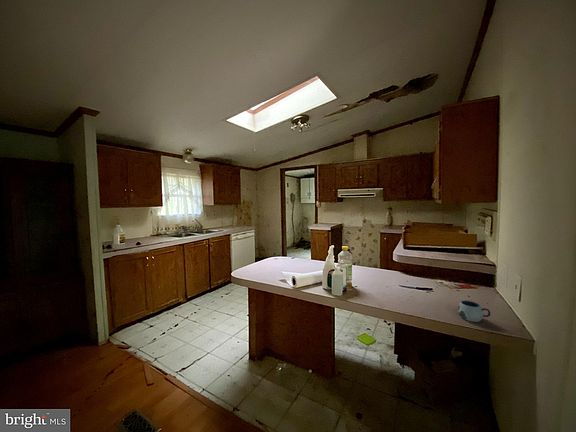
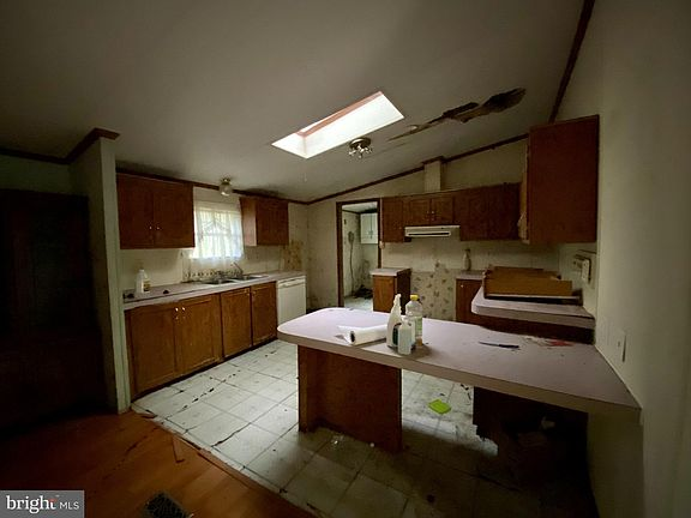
- mug (473, 311)
